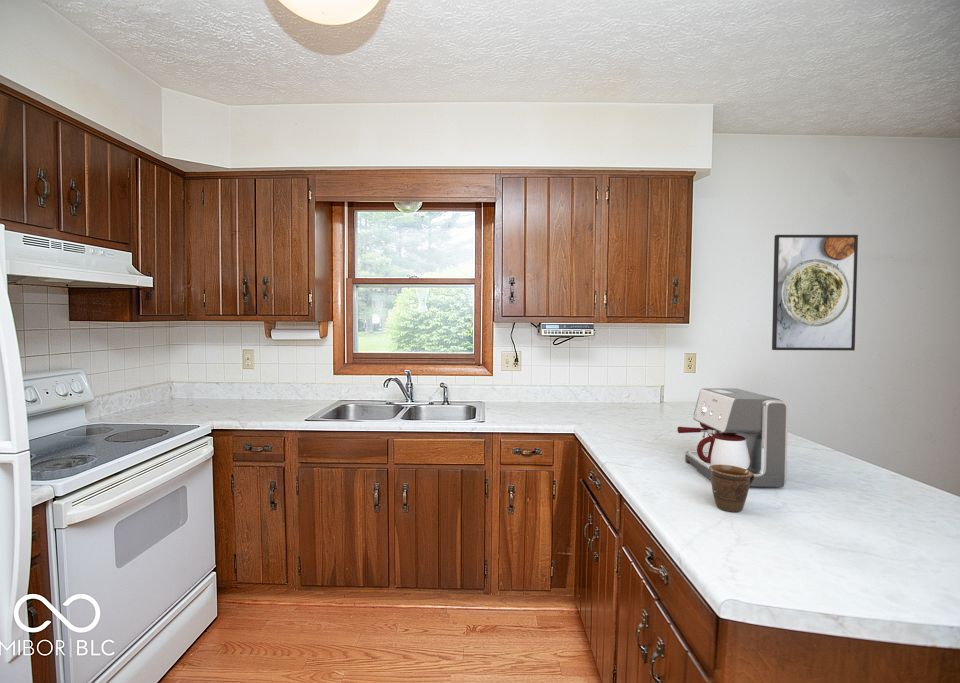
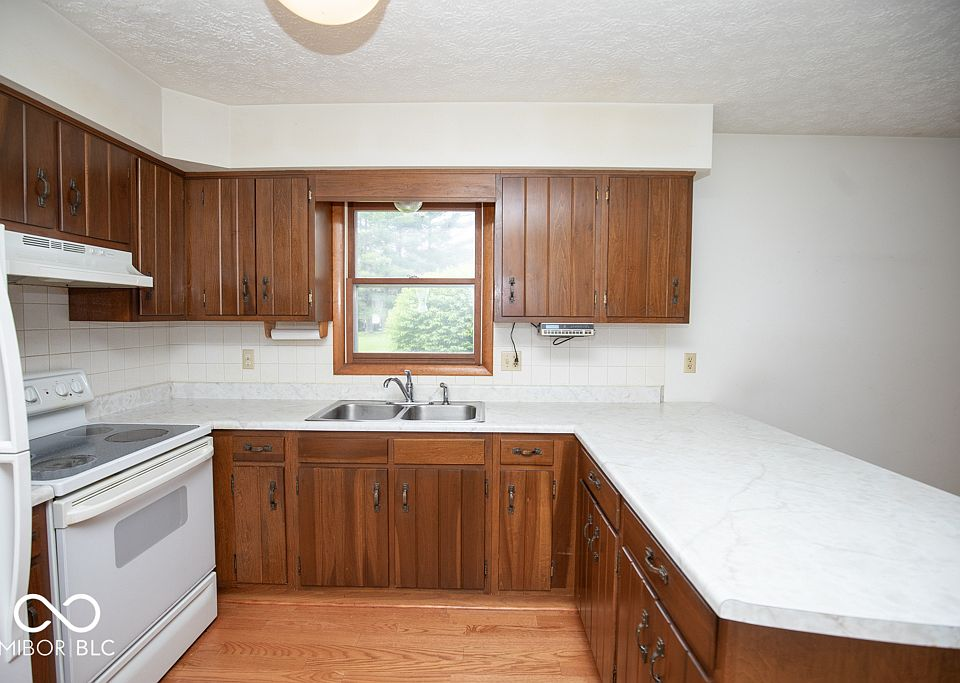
- mug (732, 488)
- coffee maker (733, 433)
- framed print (814, 292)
